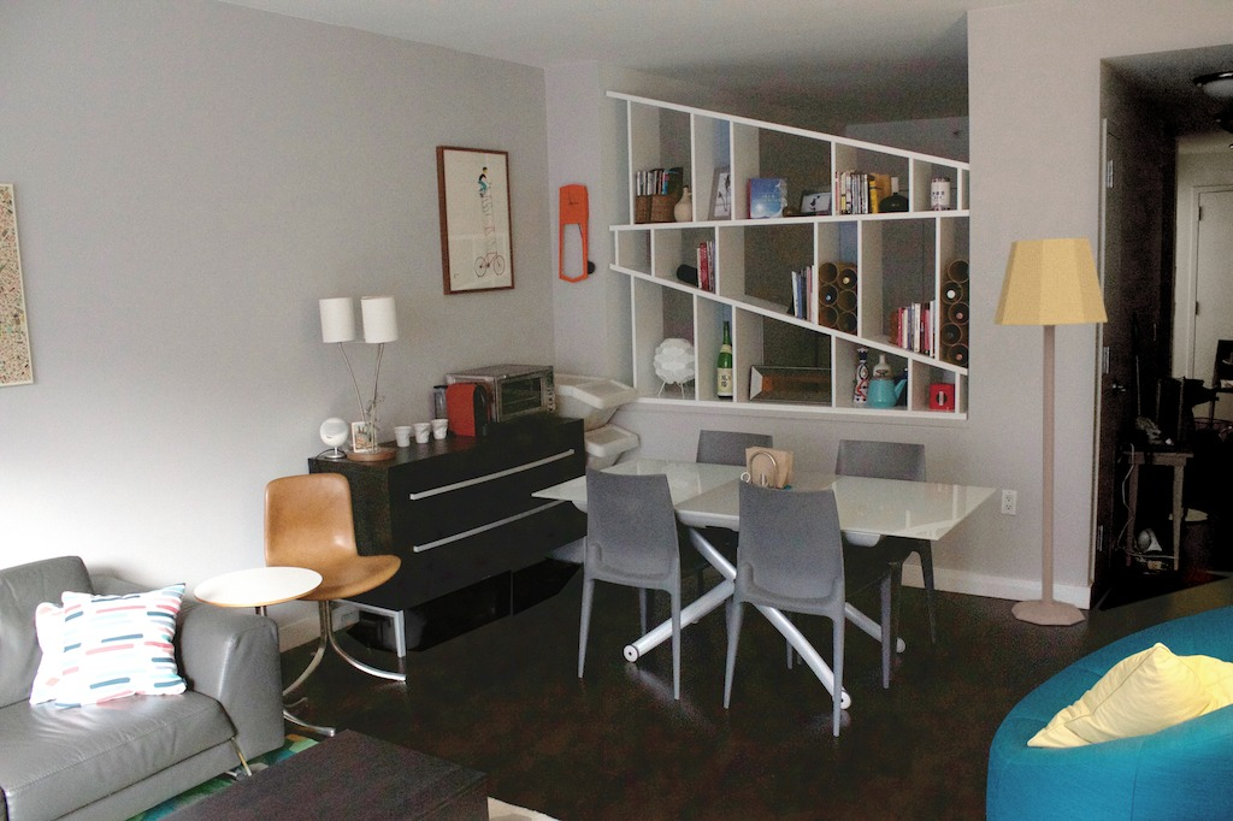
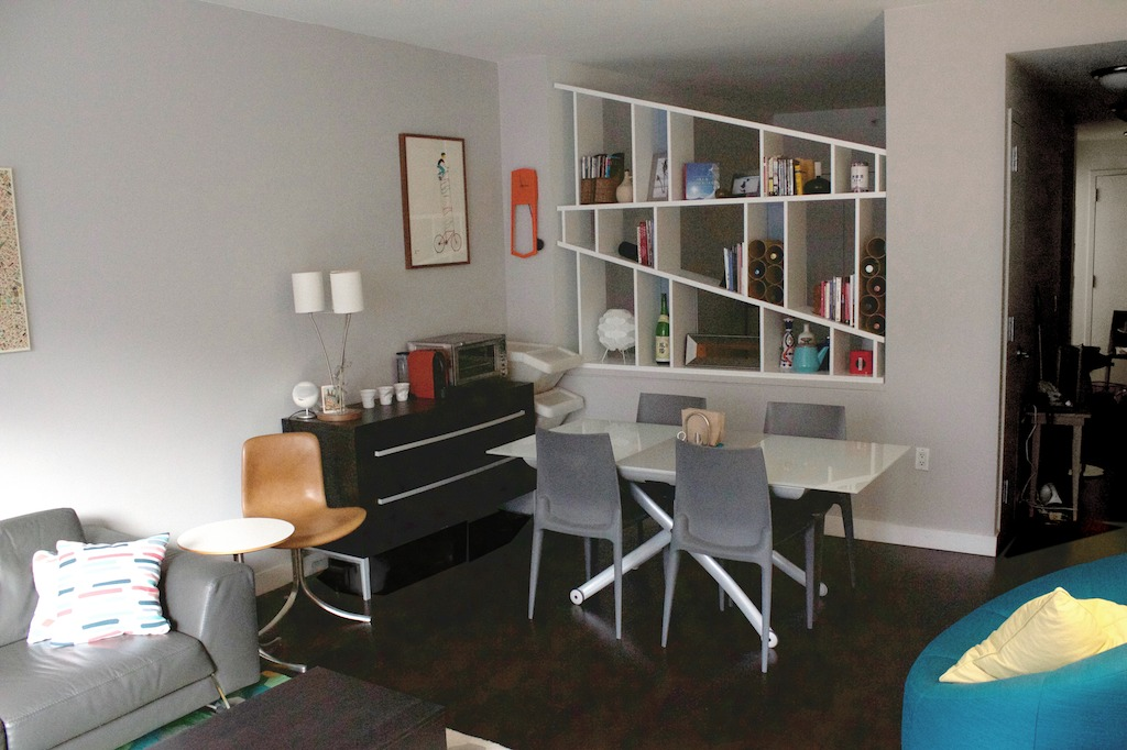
- lamp (1048, 431)
